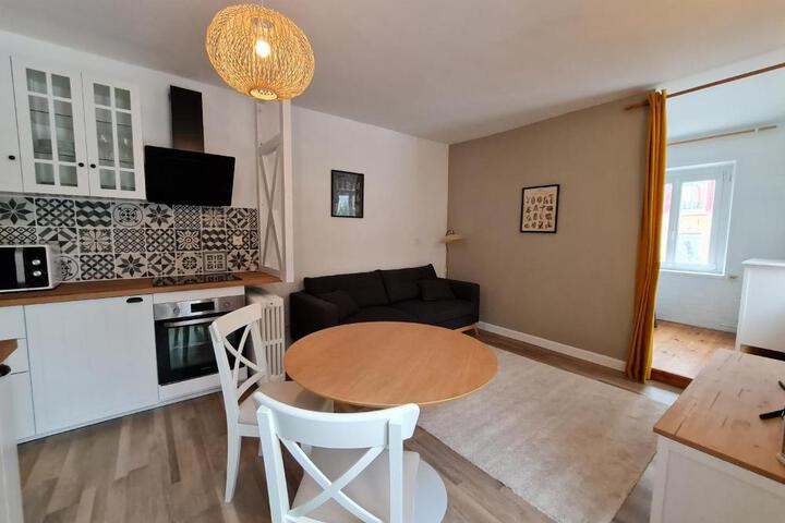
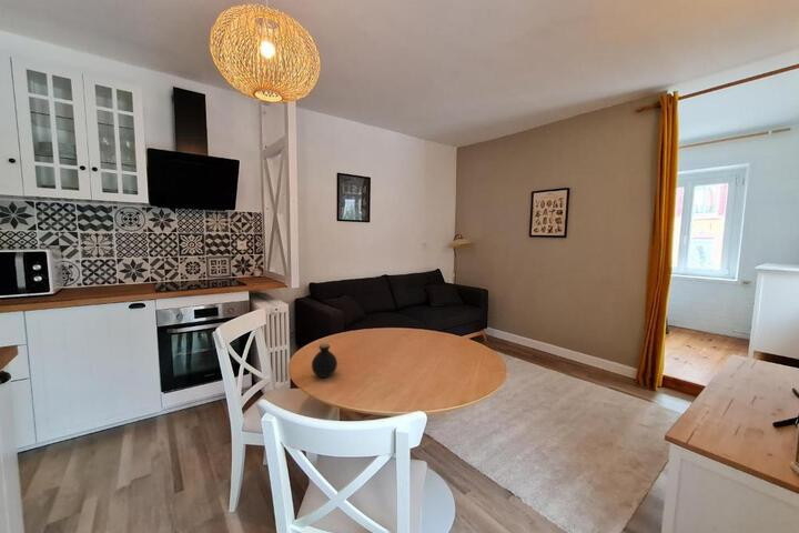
+ bottle (324, 359)
